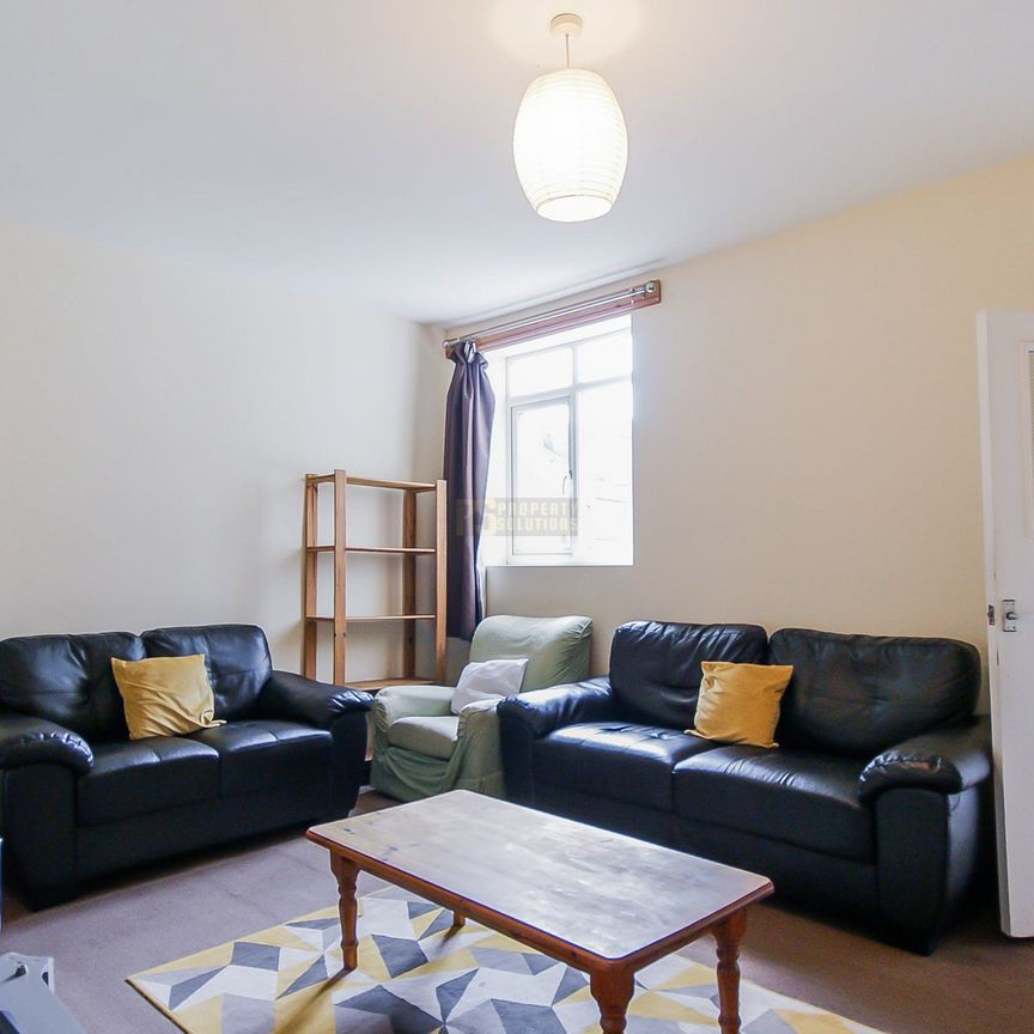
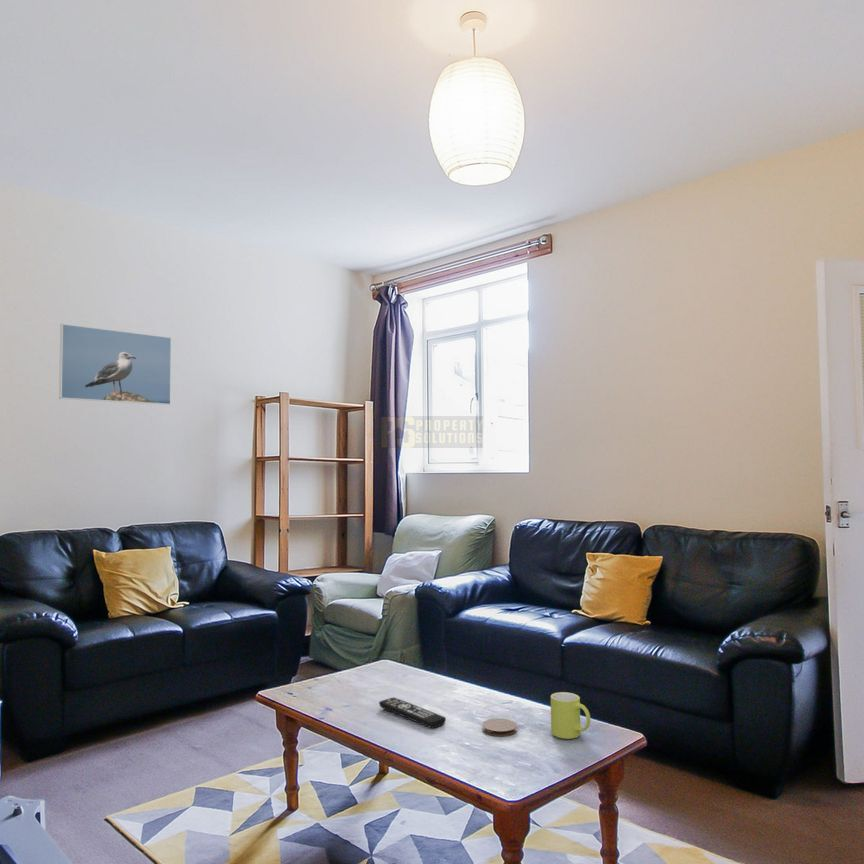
+ coaster (499, 727)
+ mug (571, 717)
+ remote control (411, 712)
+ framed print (118, 366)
